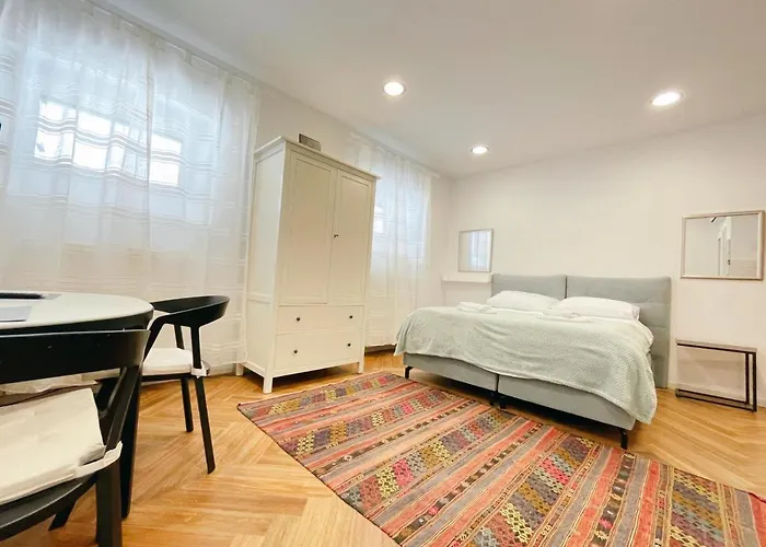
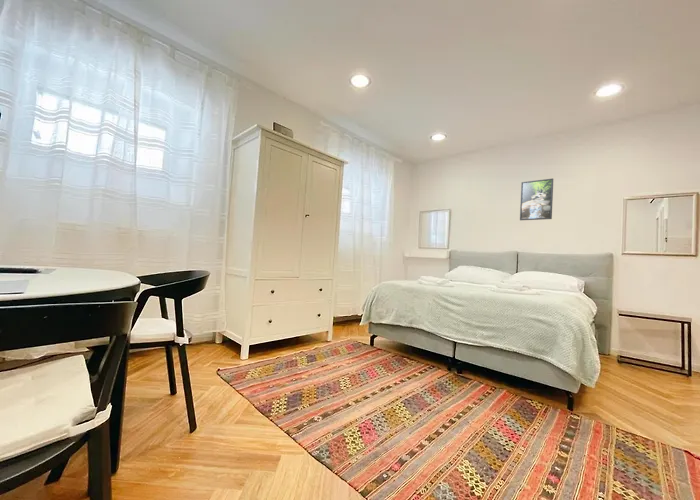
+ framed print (536, 200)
